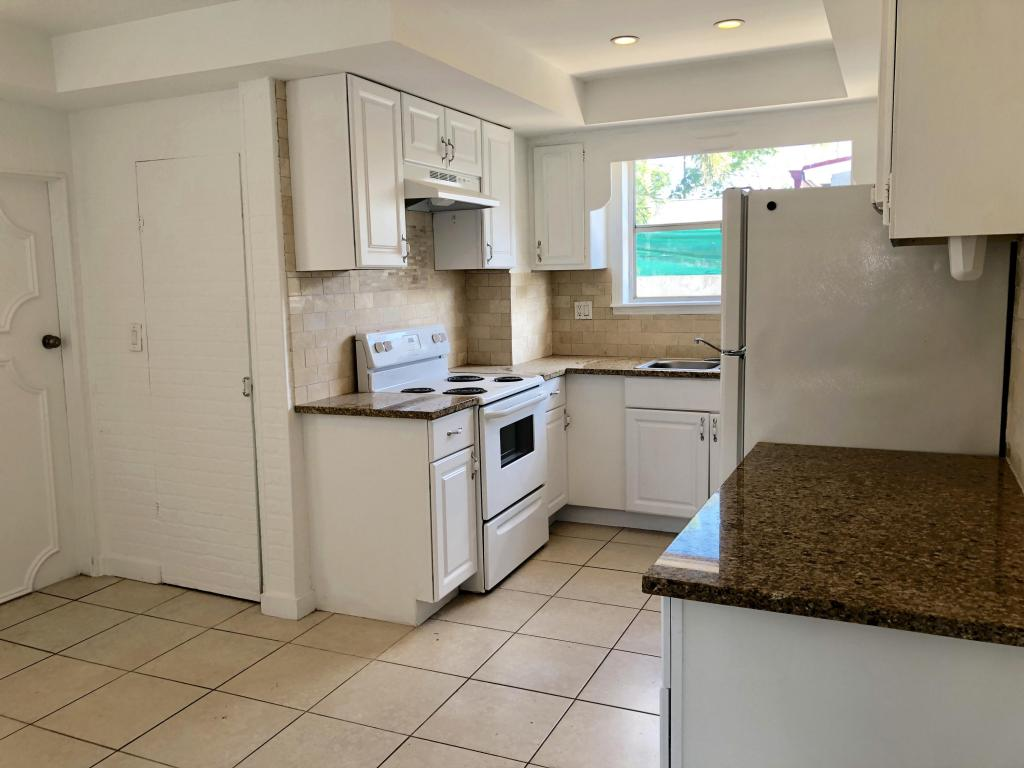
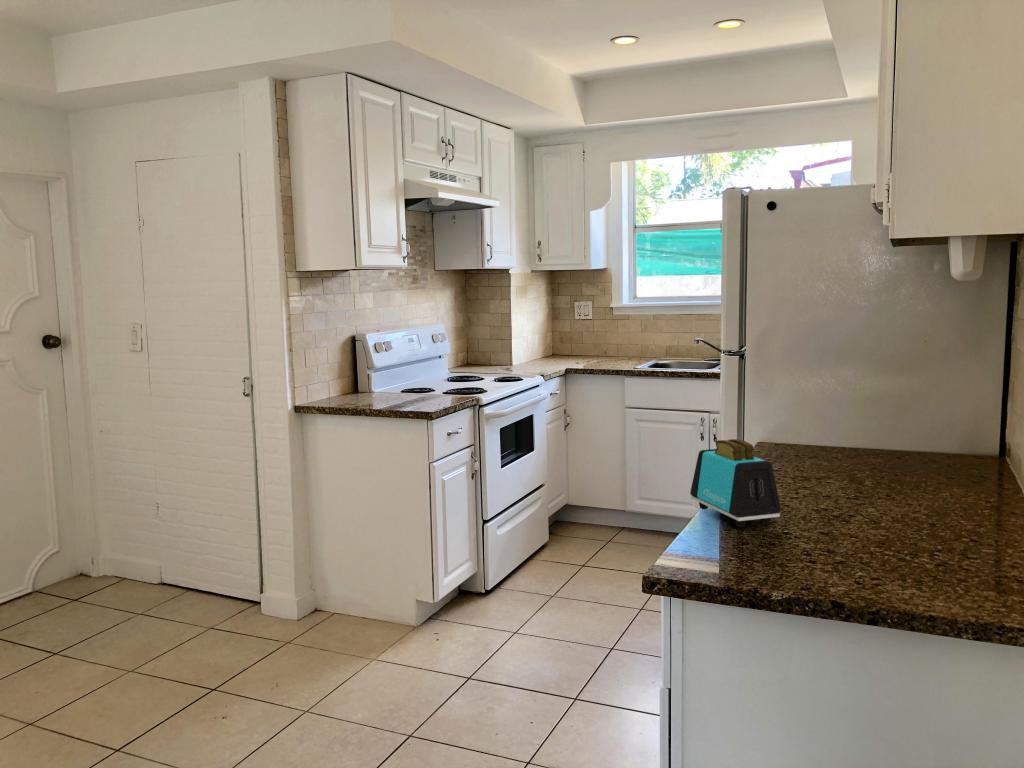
+ toaster (733, 478)
